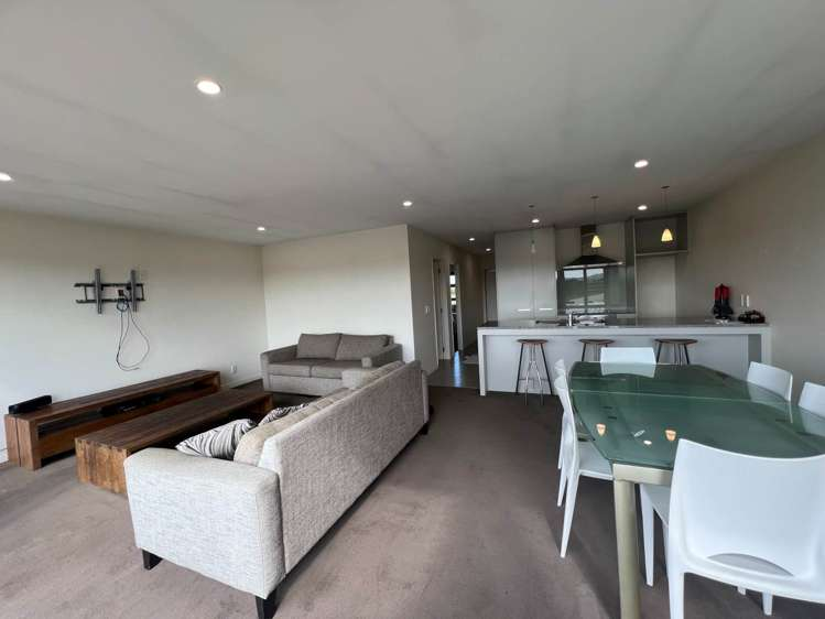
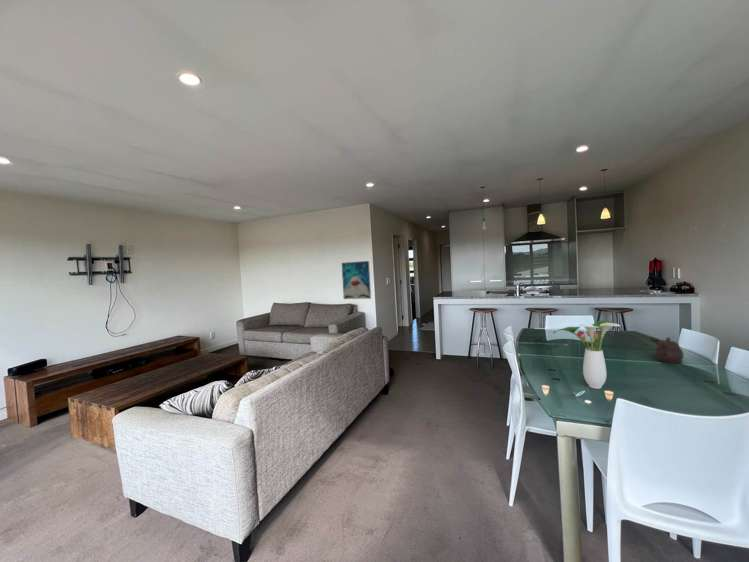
+ wall art (356, 280)
+ teapot (669, 349)
+ flower arrangement (592, 352)
